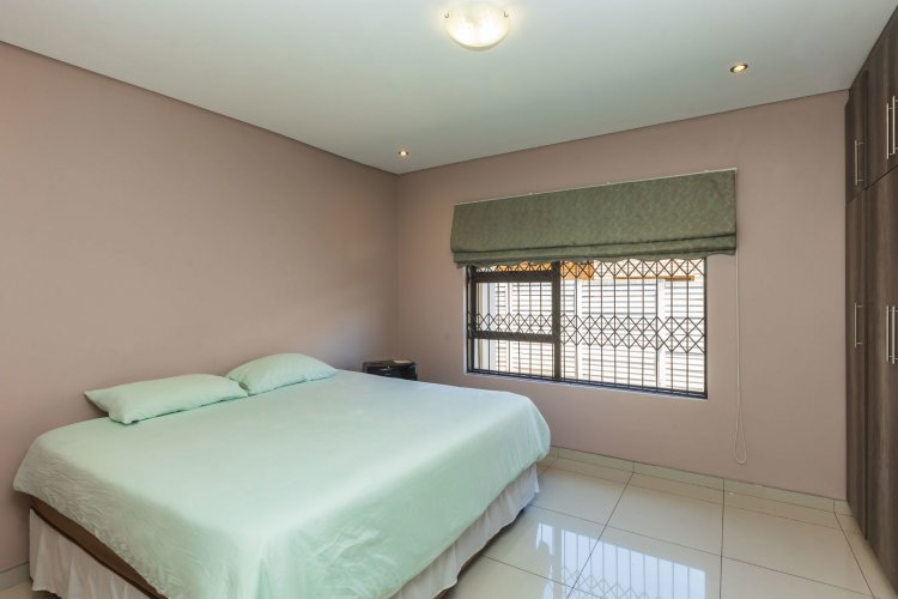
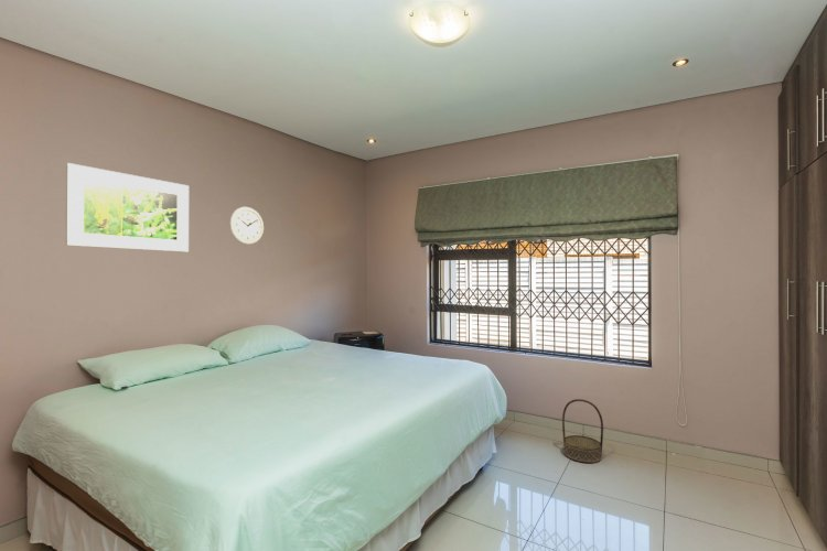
+ basket (580, 435)
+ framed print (133, 212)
+ wall clock (247, 225)
